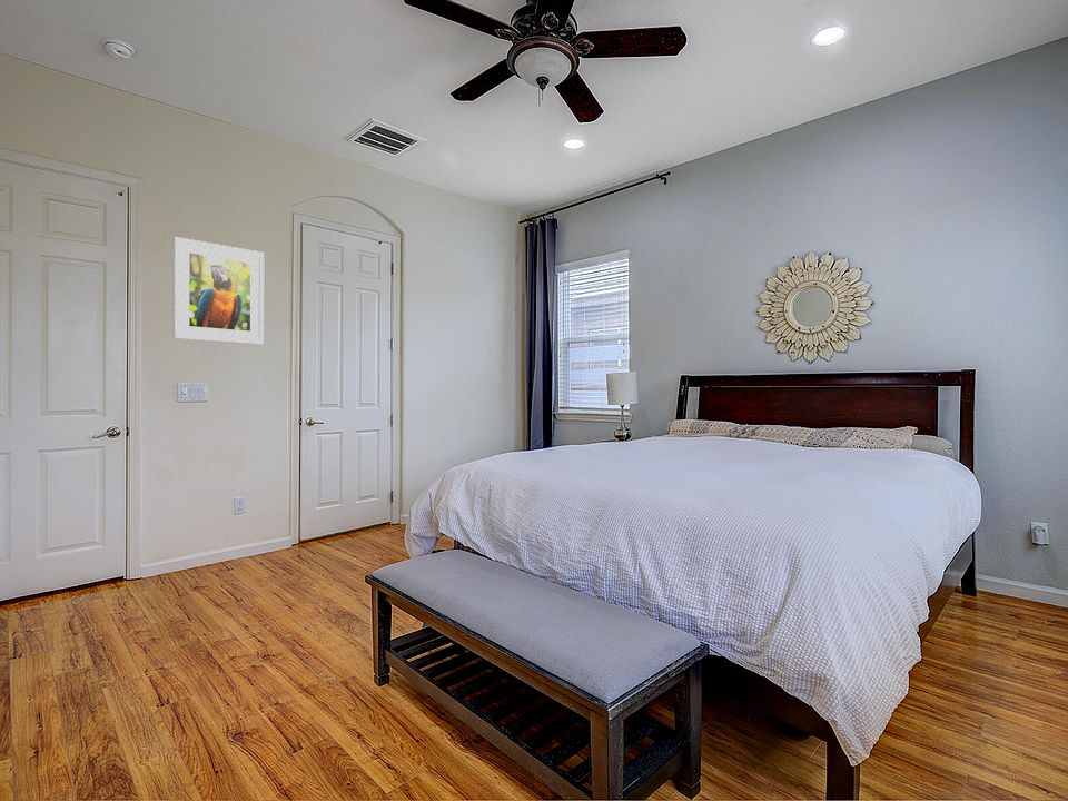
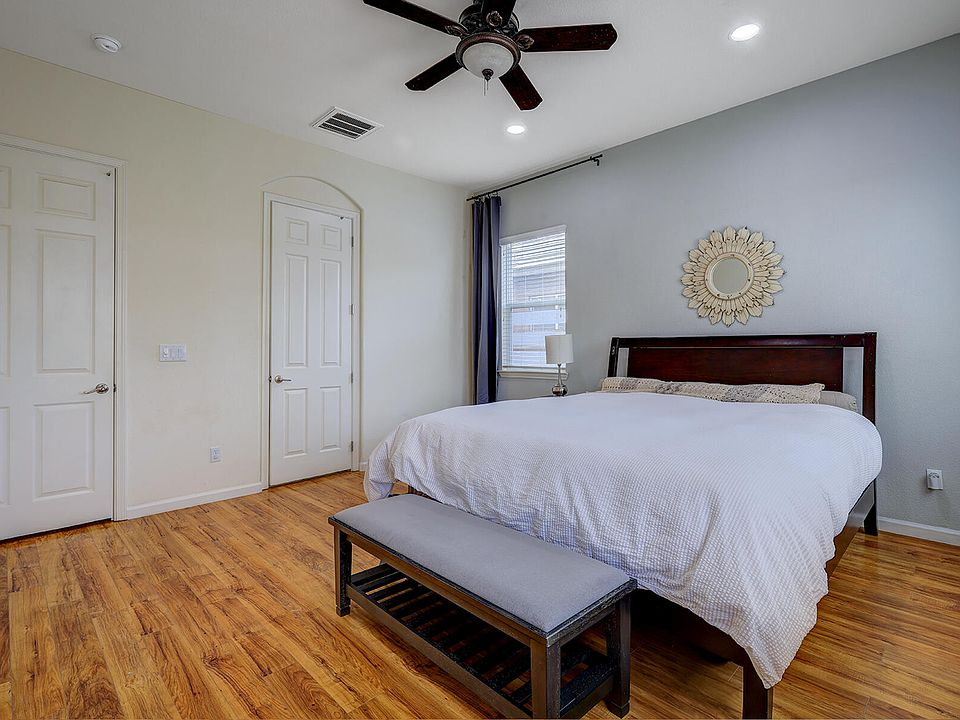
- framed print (220, 293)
